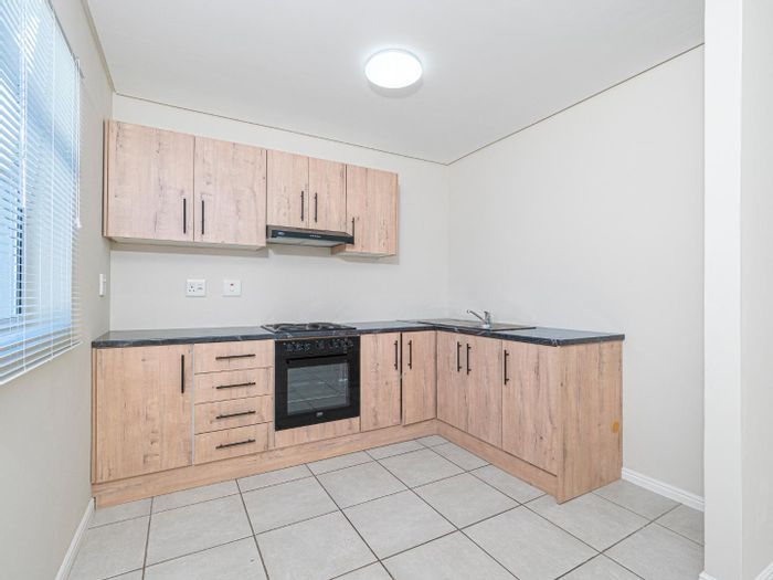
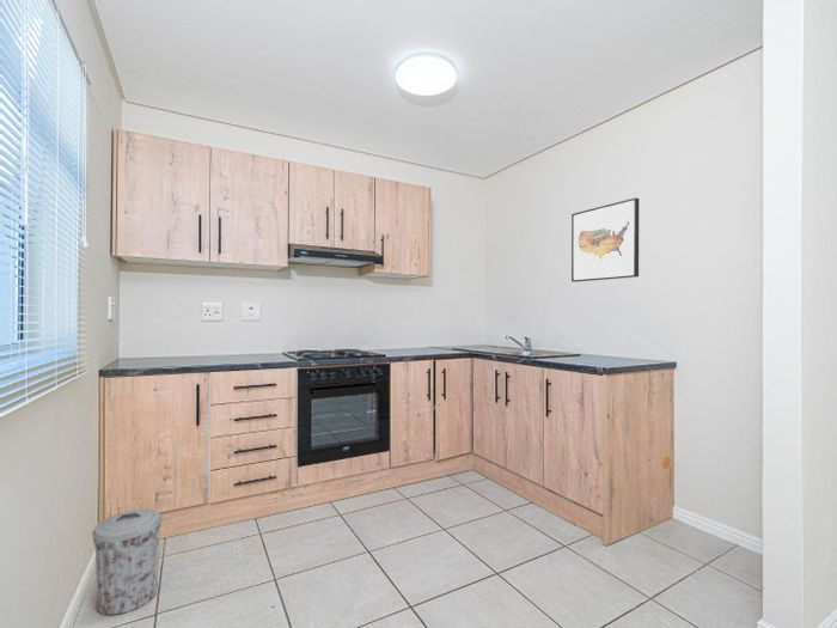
+ trash can (128, 556)
+ wall art (603, 243)
